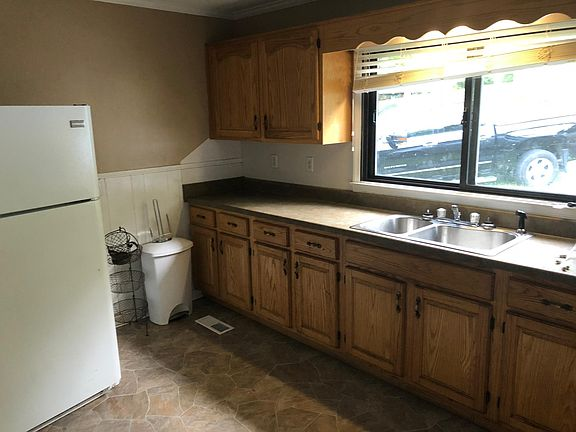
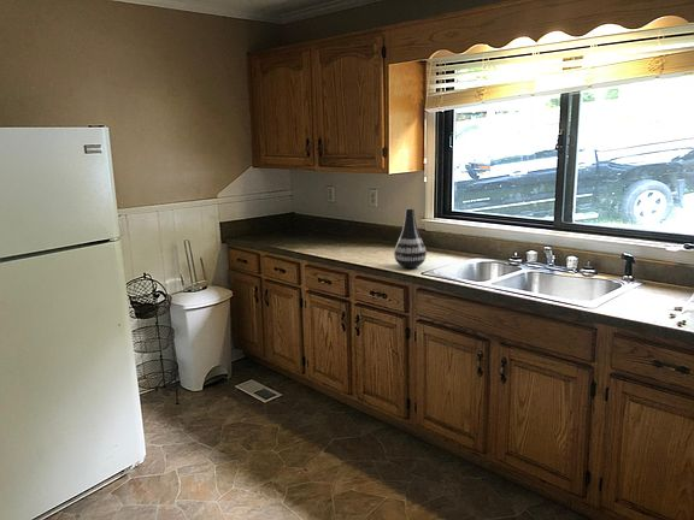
+ vase (410, 238)
